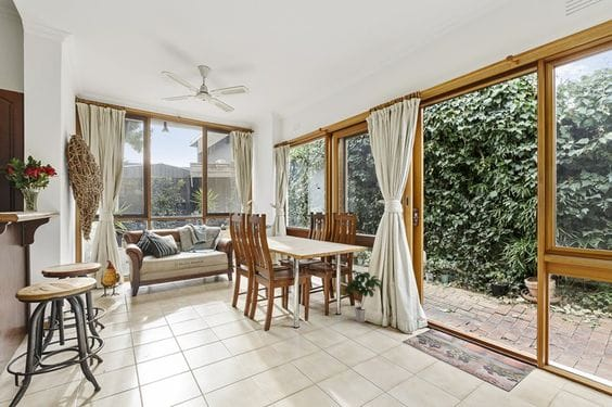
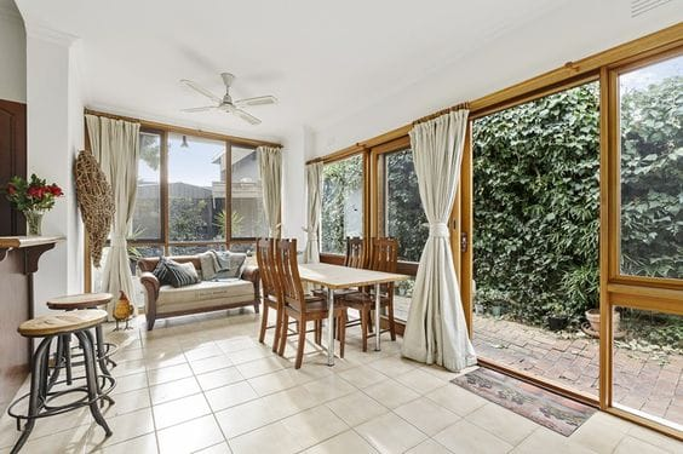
- potted plant (360, 295)
